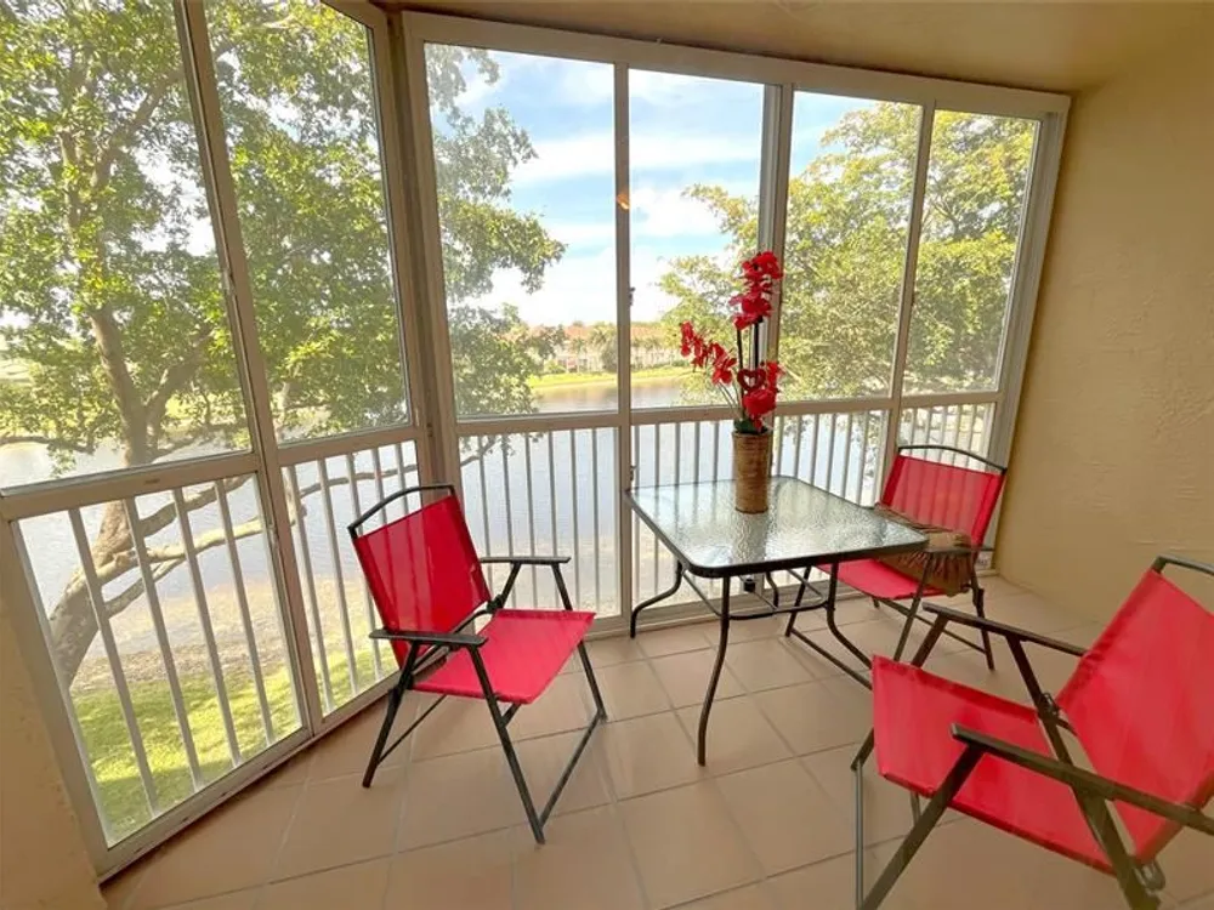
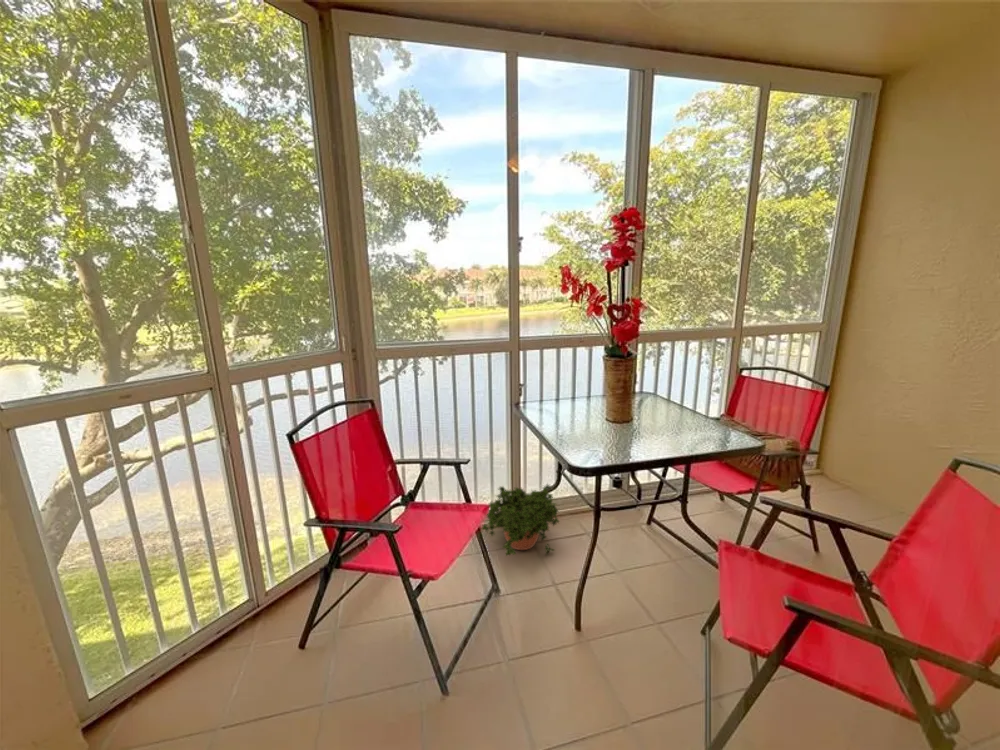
+ potted plant (520, 517)
